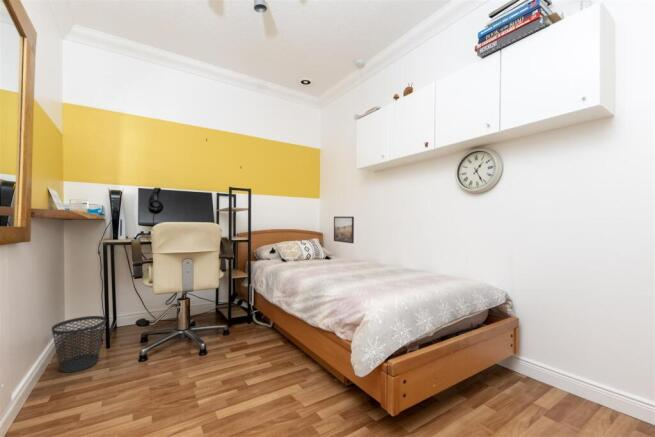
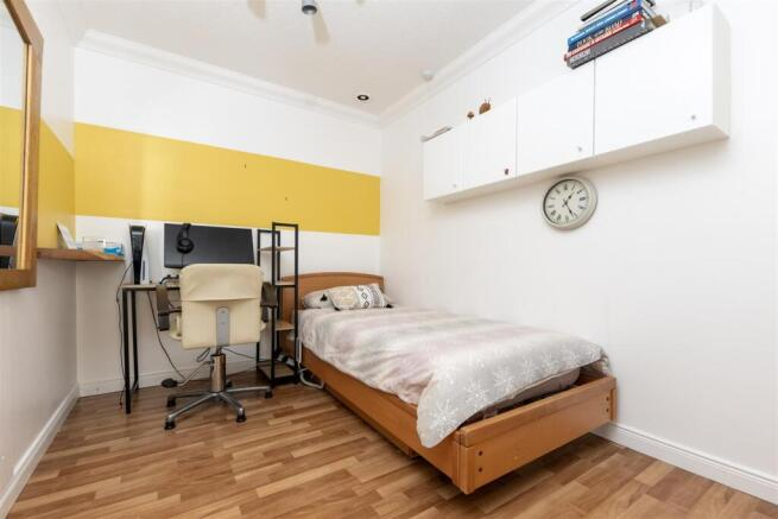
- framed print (343, 229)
- wastebasket (79, 344)
